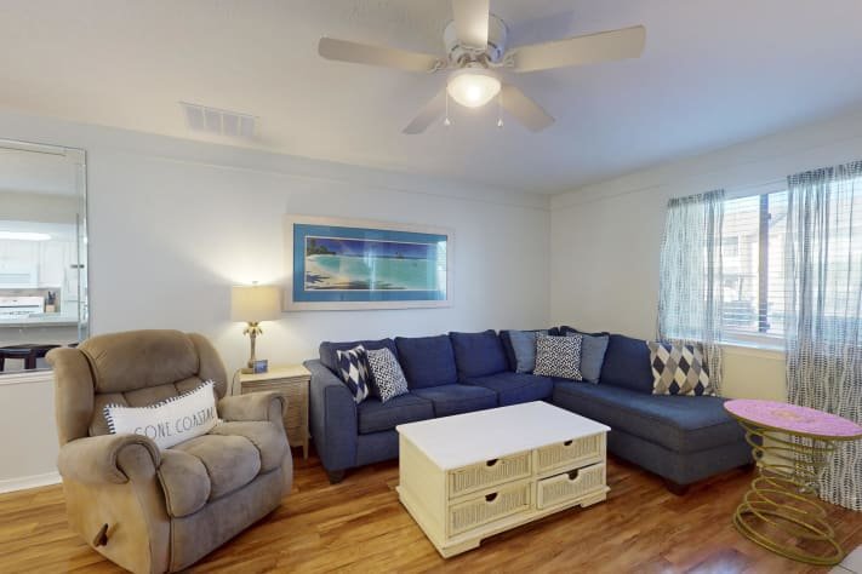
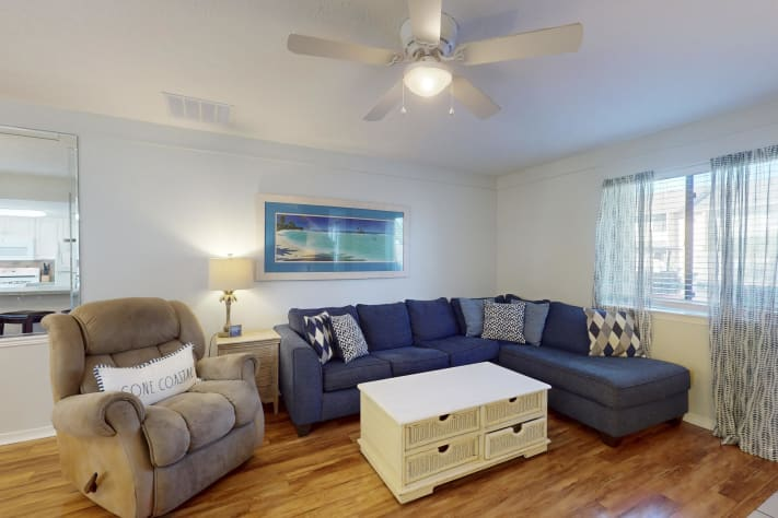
- side table (786, 475)
